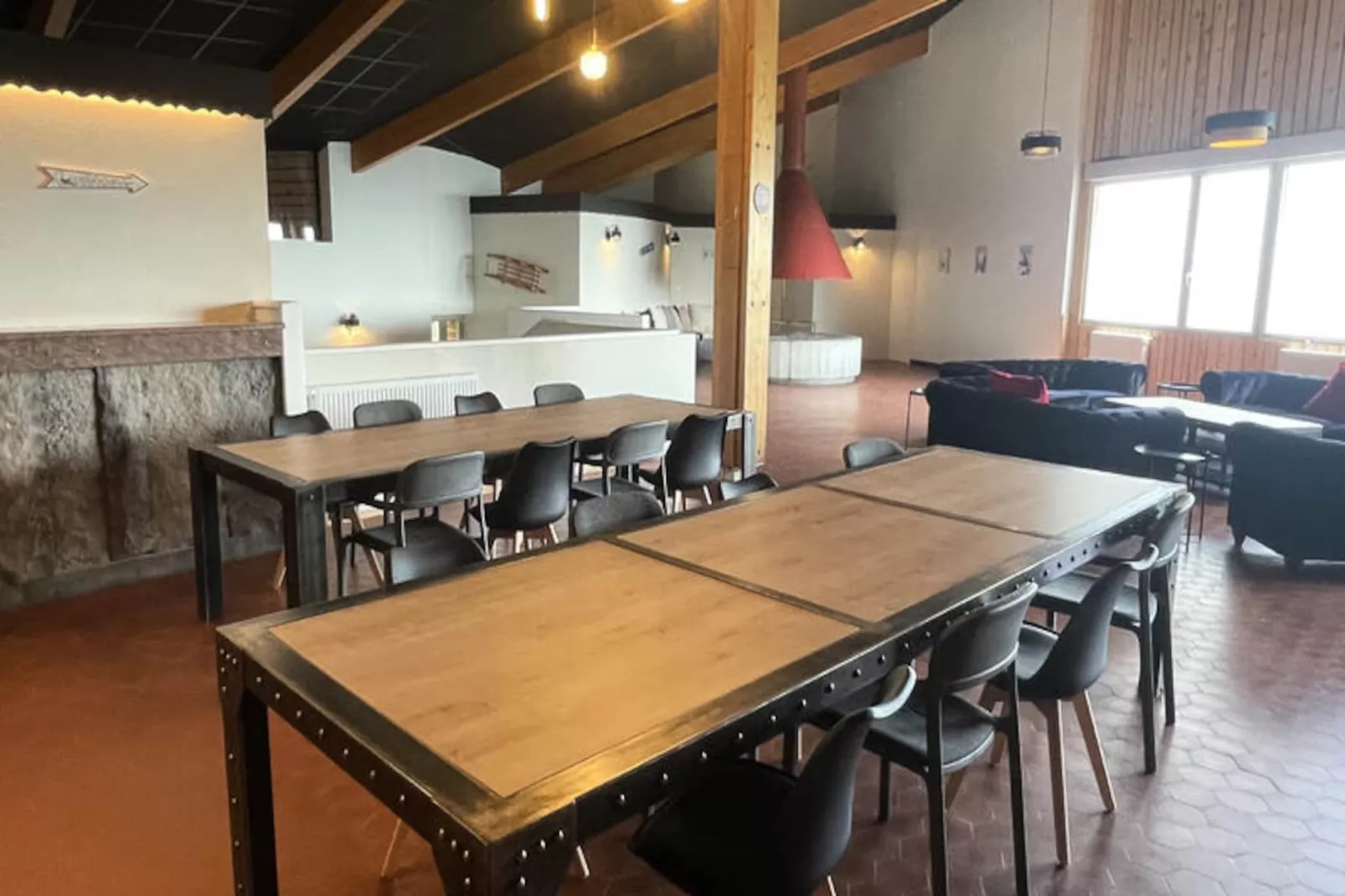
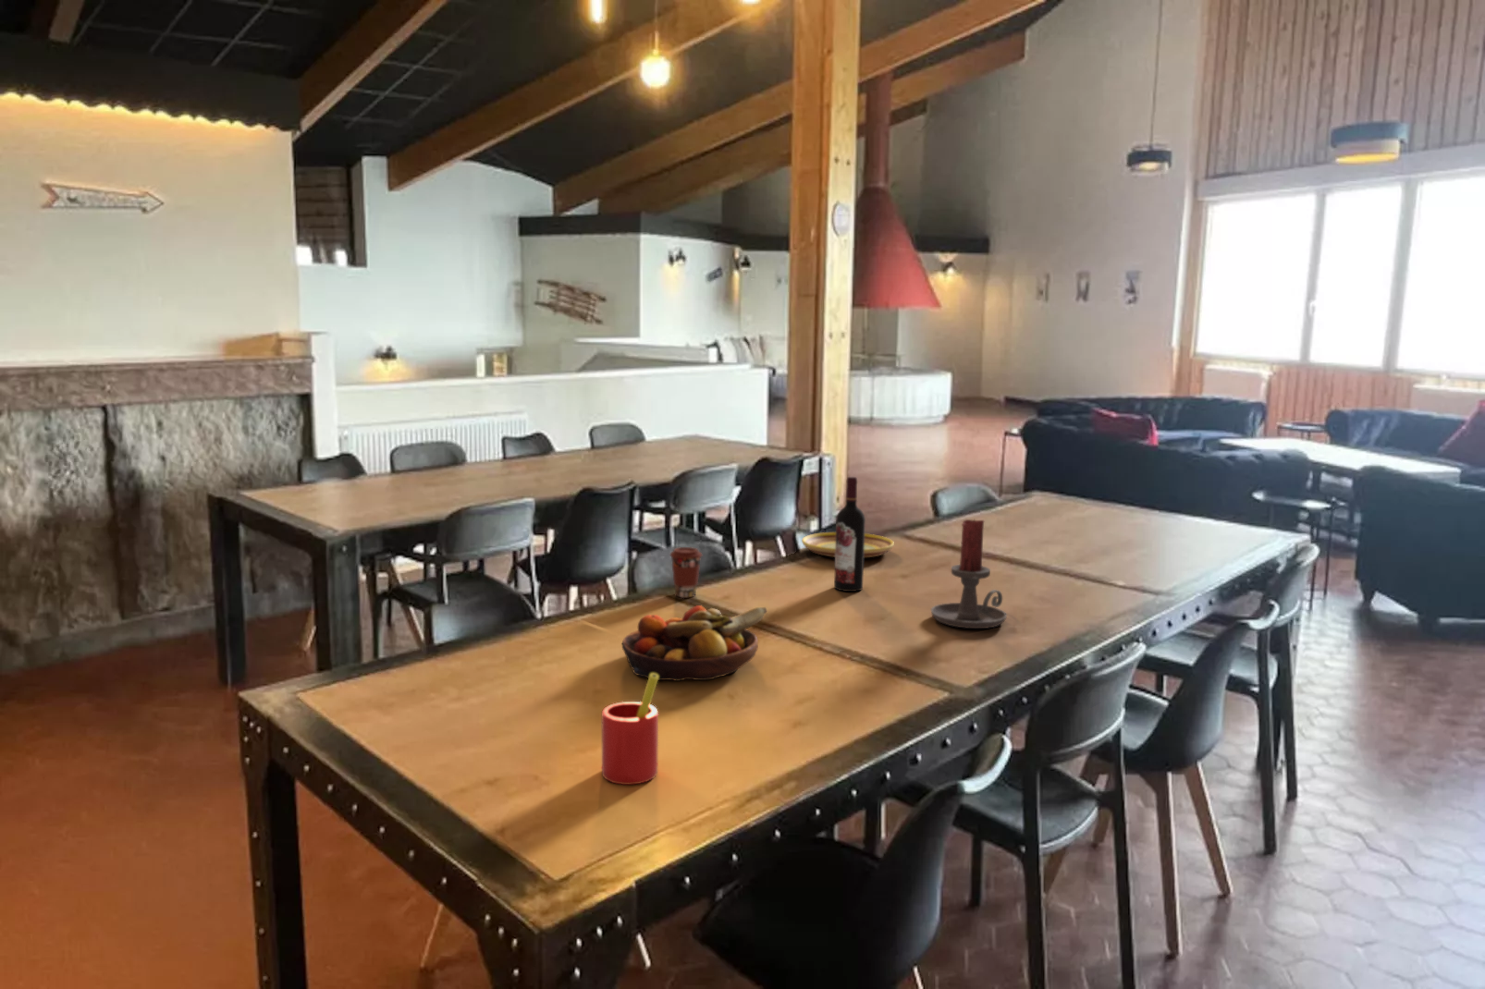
+ candle holder (976, 568)
+ straw (634, 721)
+ wine bottle (850, 532)
+ plate (835, 546)
+ coffee cup (686, 572)
+ fruit bowl (691, 634)
